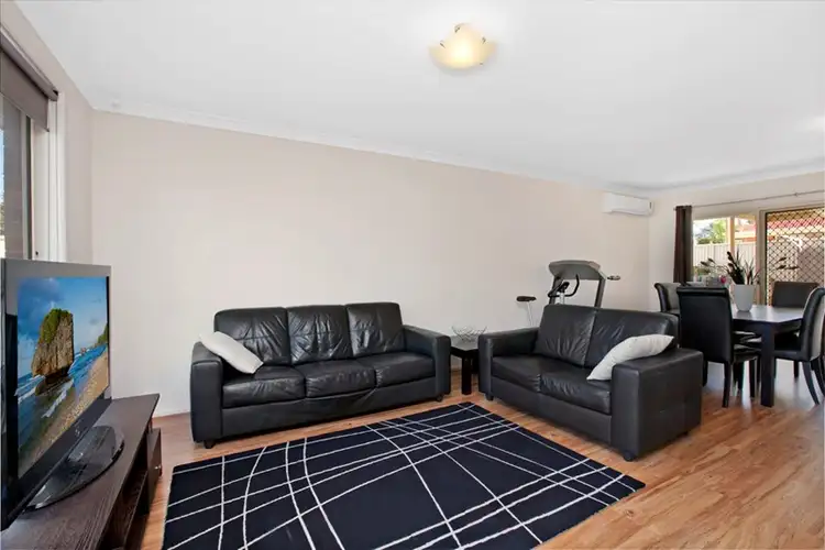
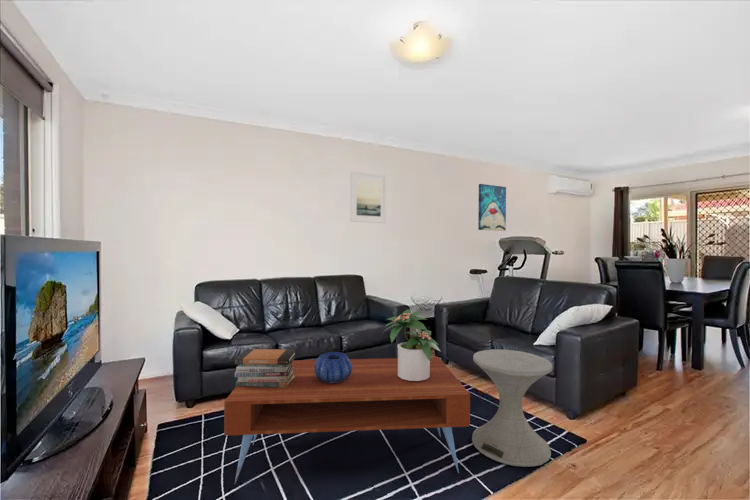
+ coffee table (349, 417)
+ potted plant (409, 343)
+ side table (510, 402)
+ book stack (266, 367)
+ decorative bowl (333, 366)
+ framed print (368, 198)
+ wall art (492, 208)
